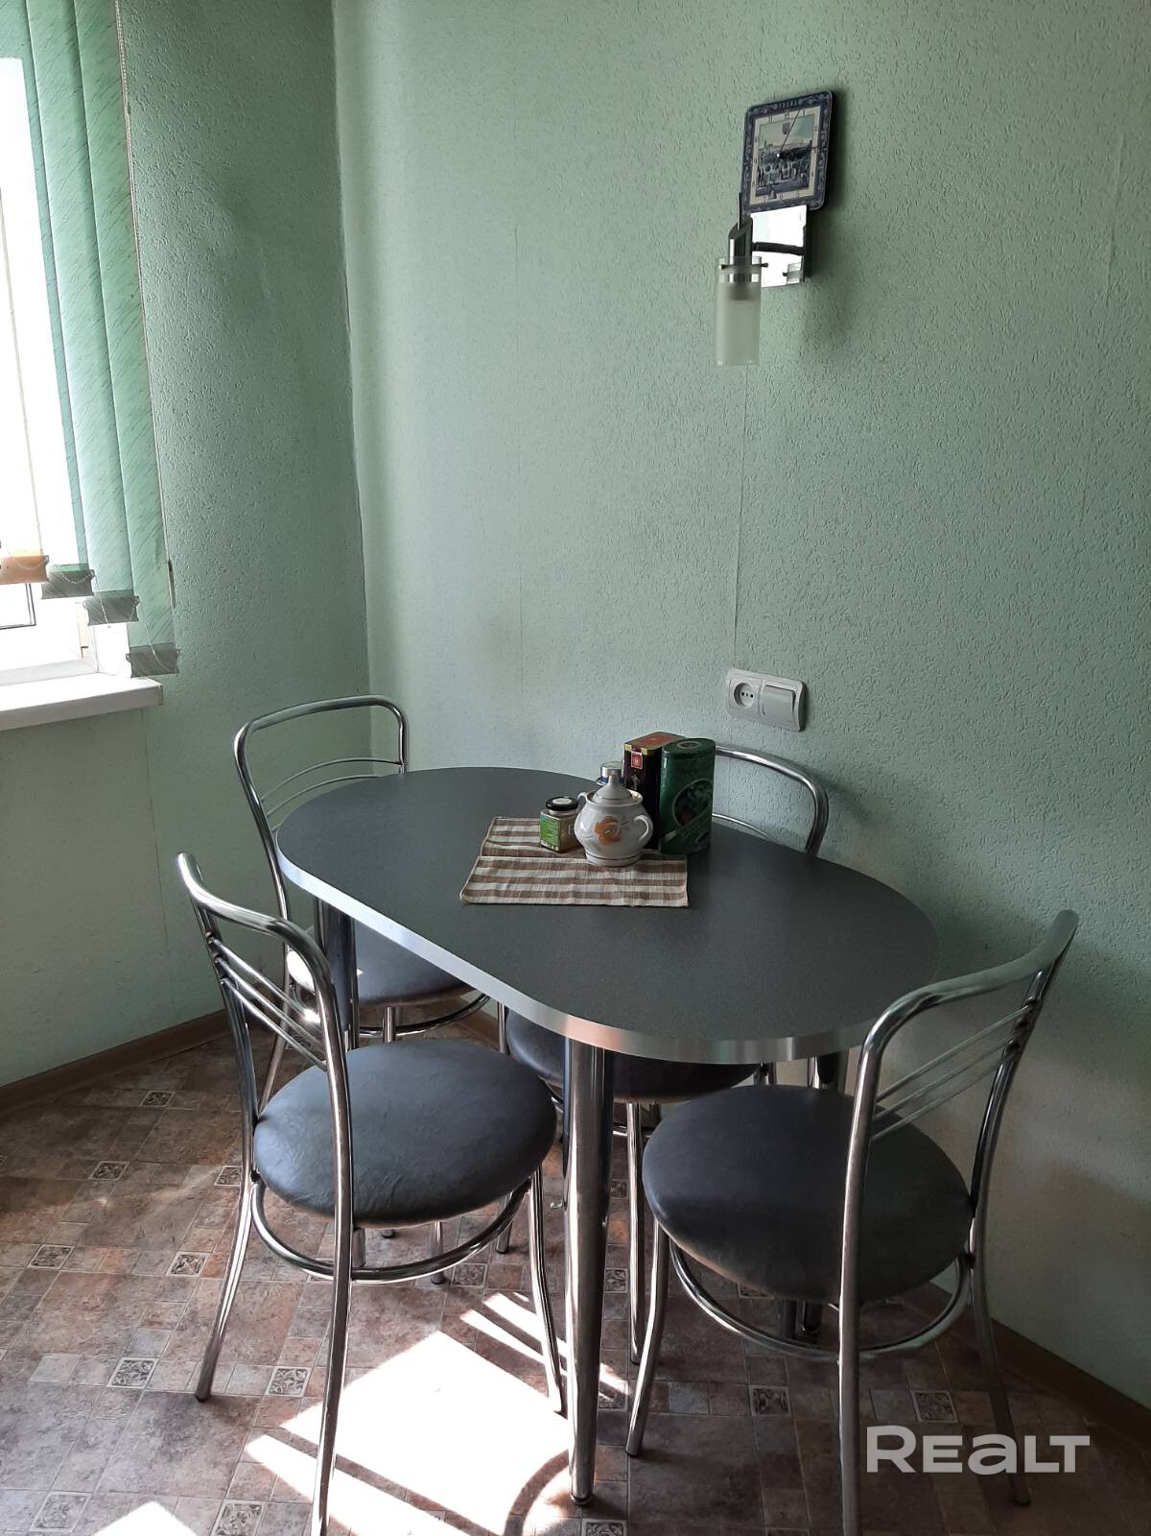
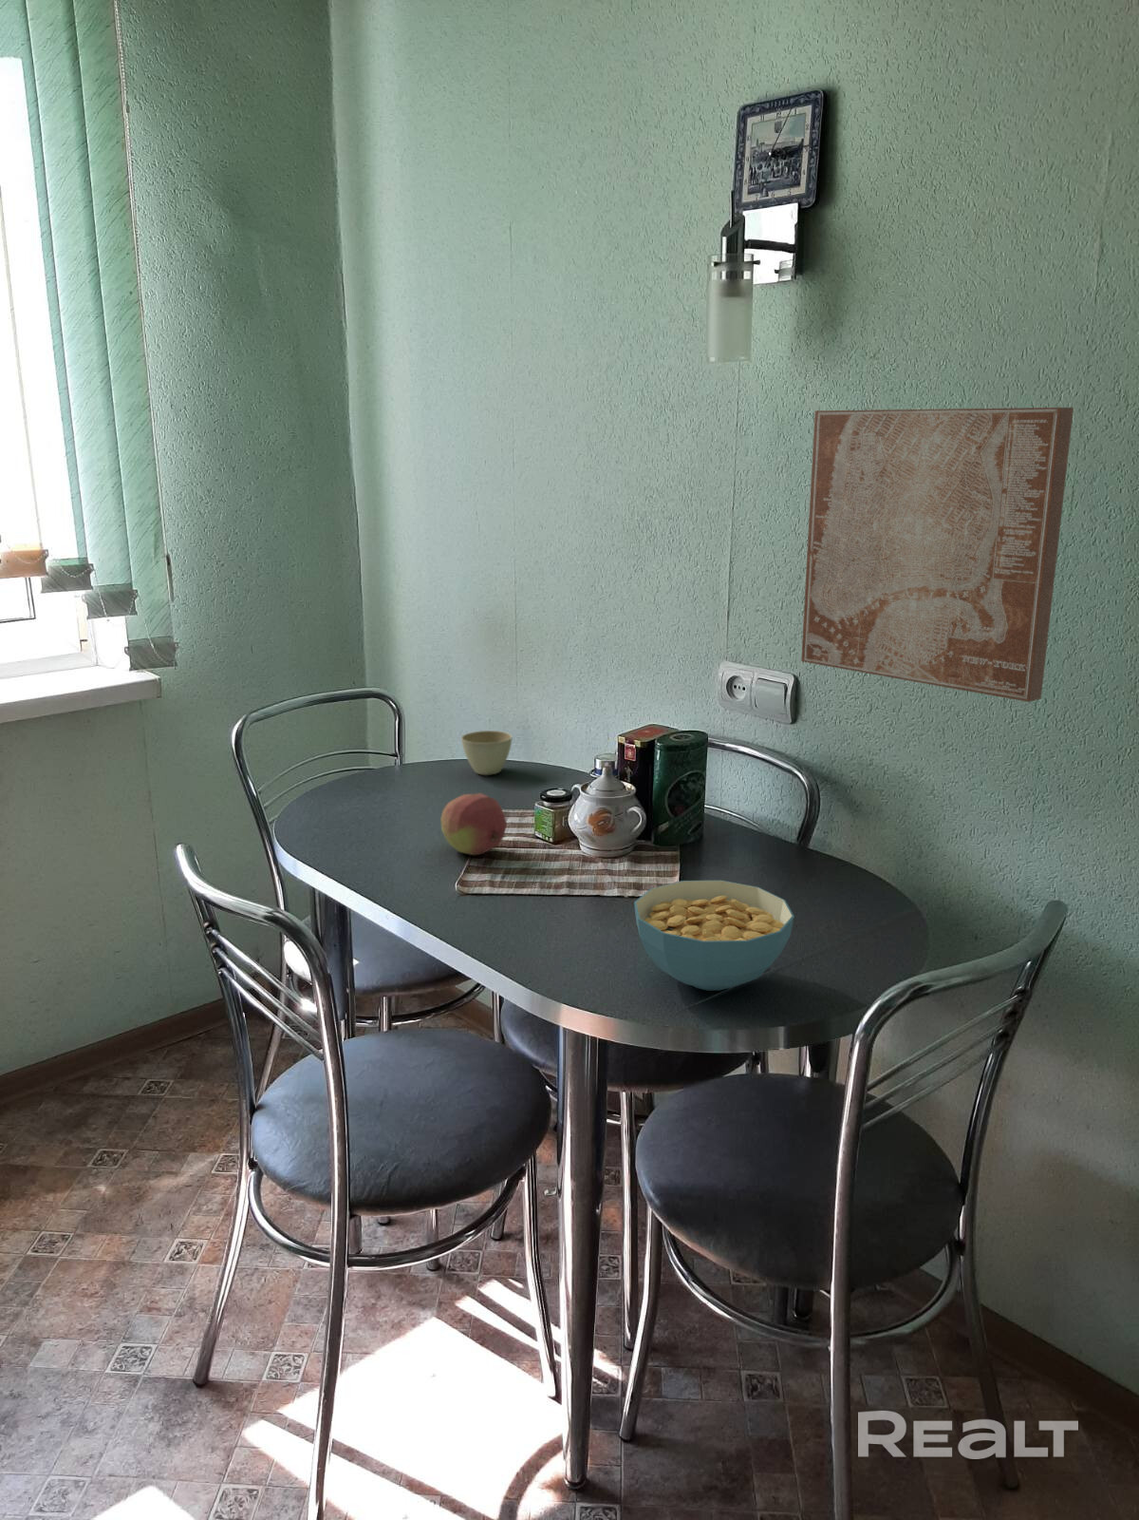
+ wall art (922, 548)
+ flower pot (487, 753)
+ cereal bowl (711, 944)
+ fruit (471, 823)
